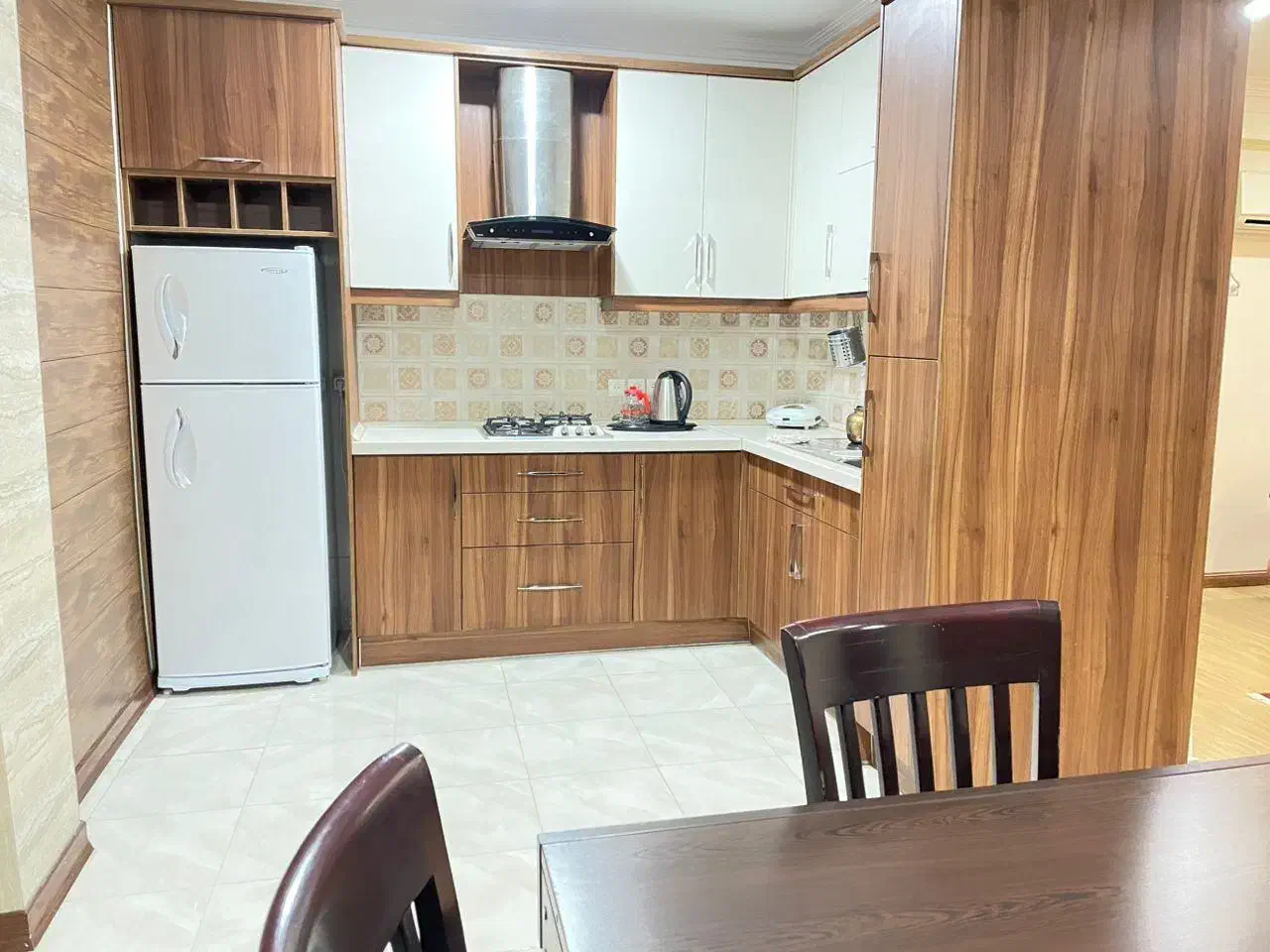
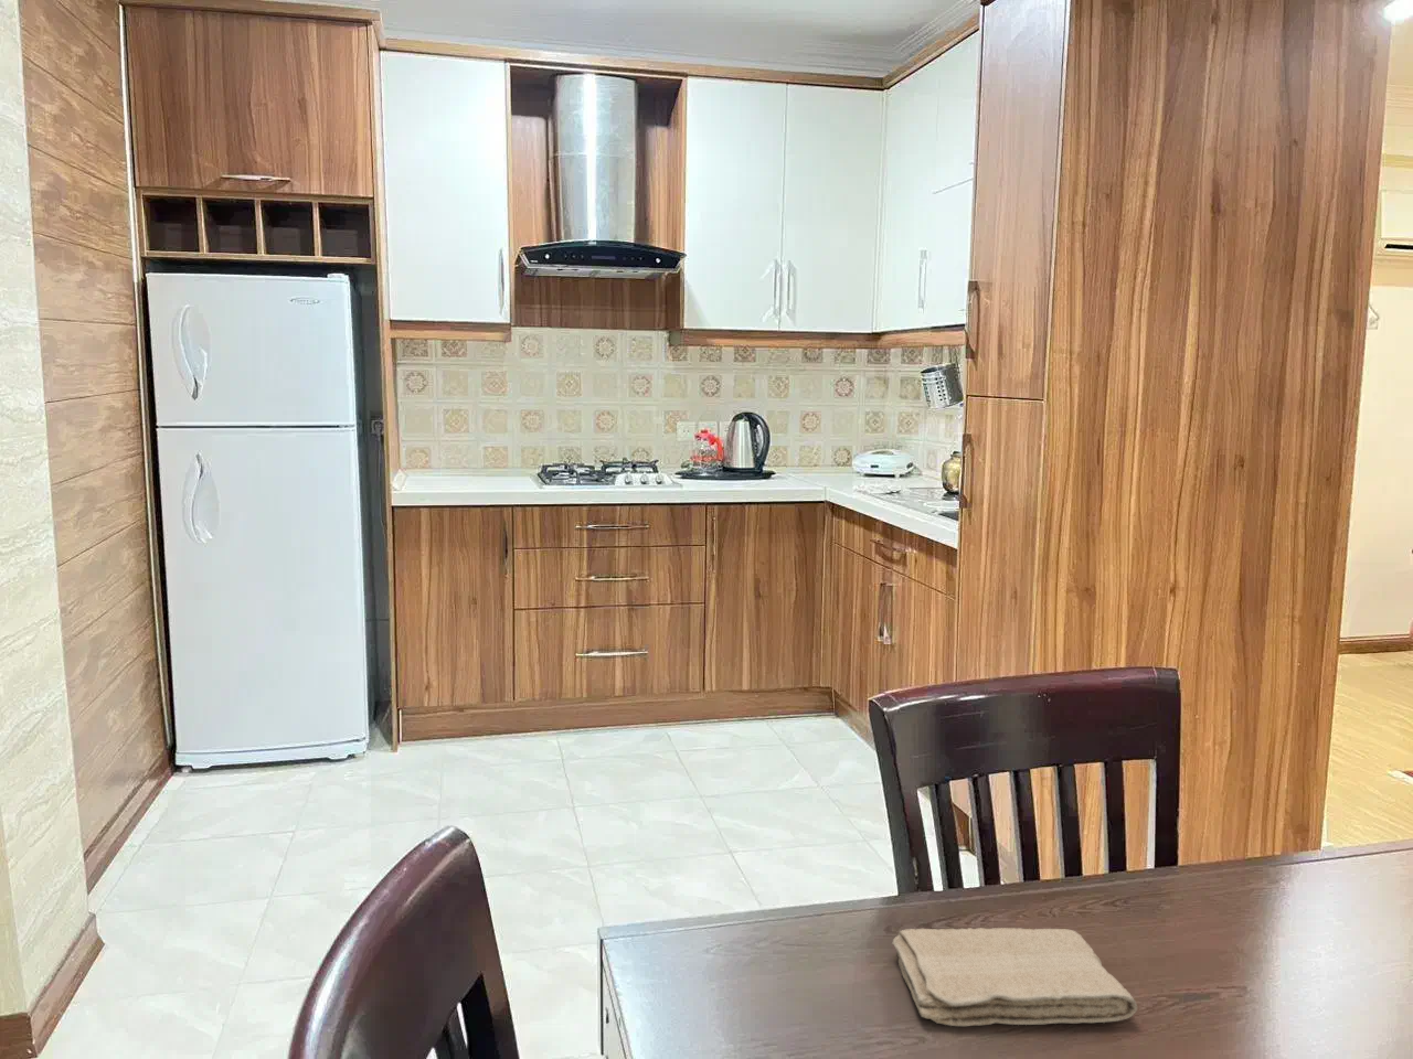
+ washcloth (1006, 970)
